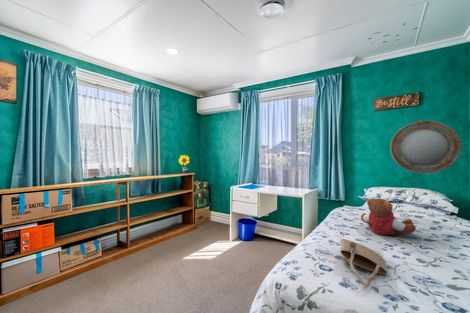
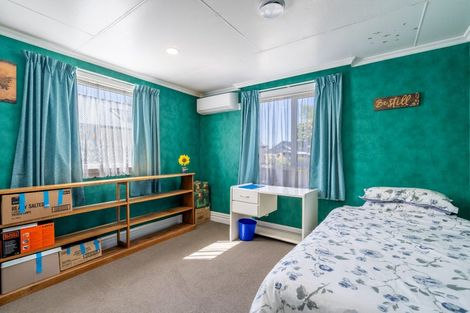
- teddy bear (385, 214)
- tote bag (361, 256)
- home mirror (423, 147)
